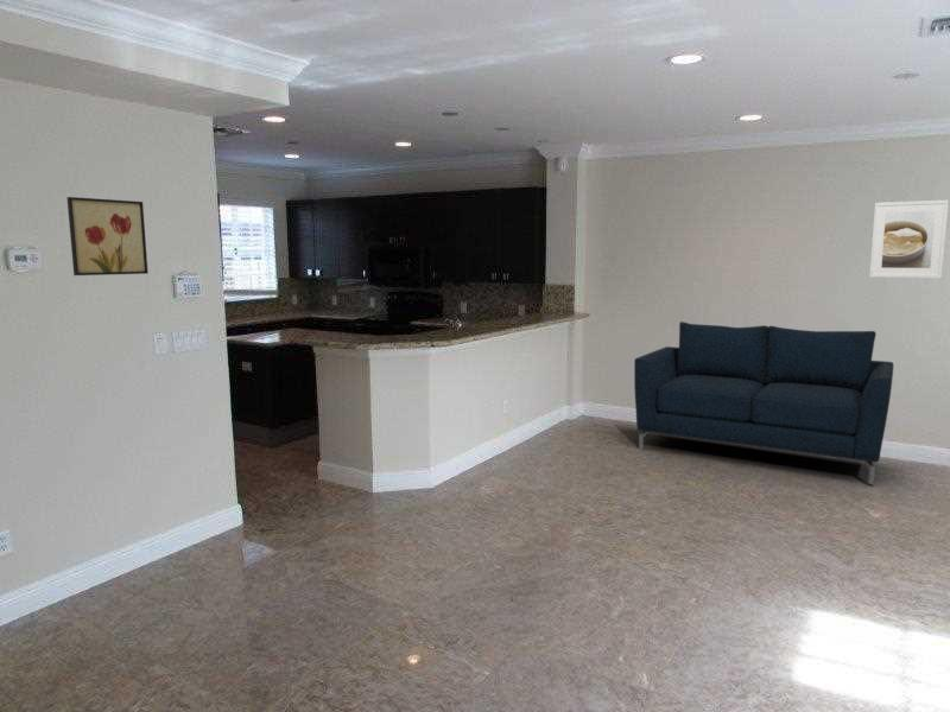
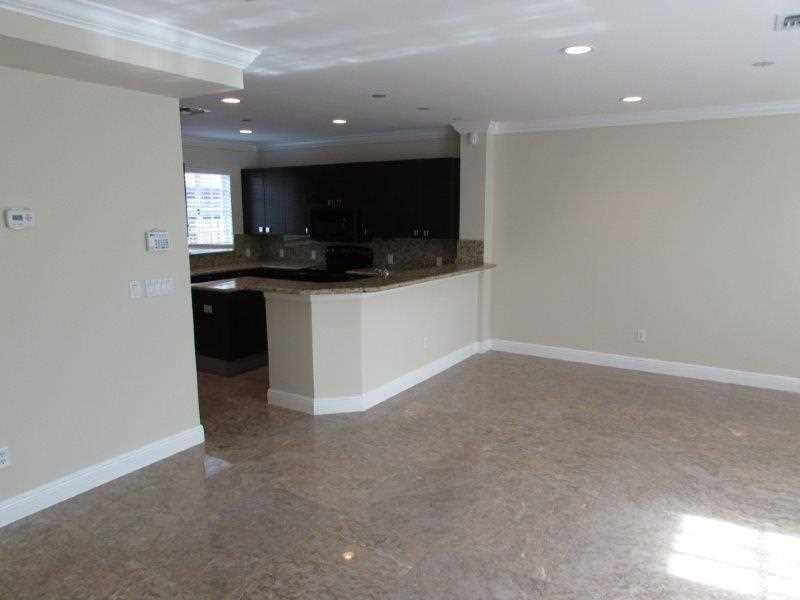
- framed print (907, 240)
- sofa (759, 390)
- wall art (108, 237)
